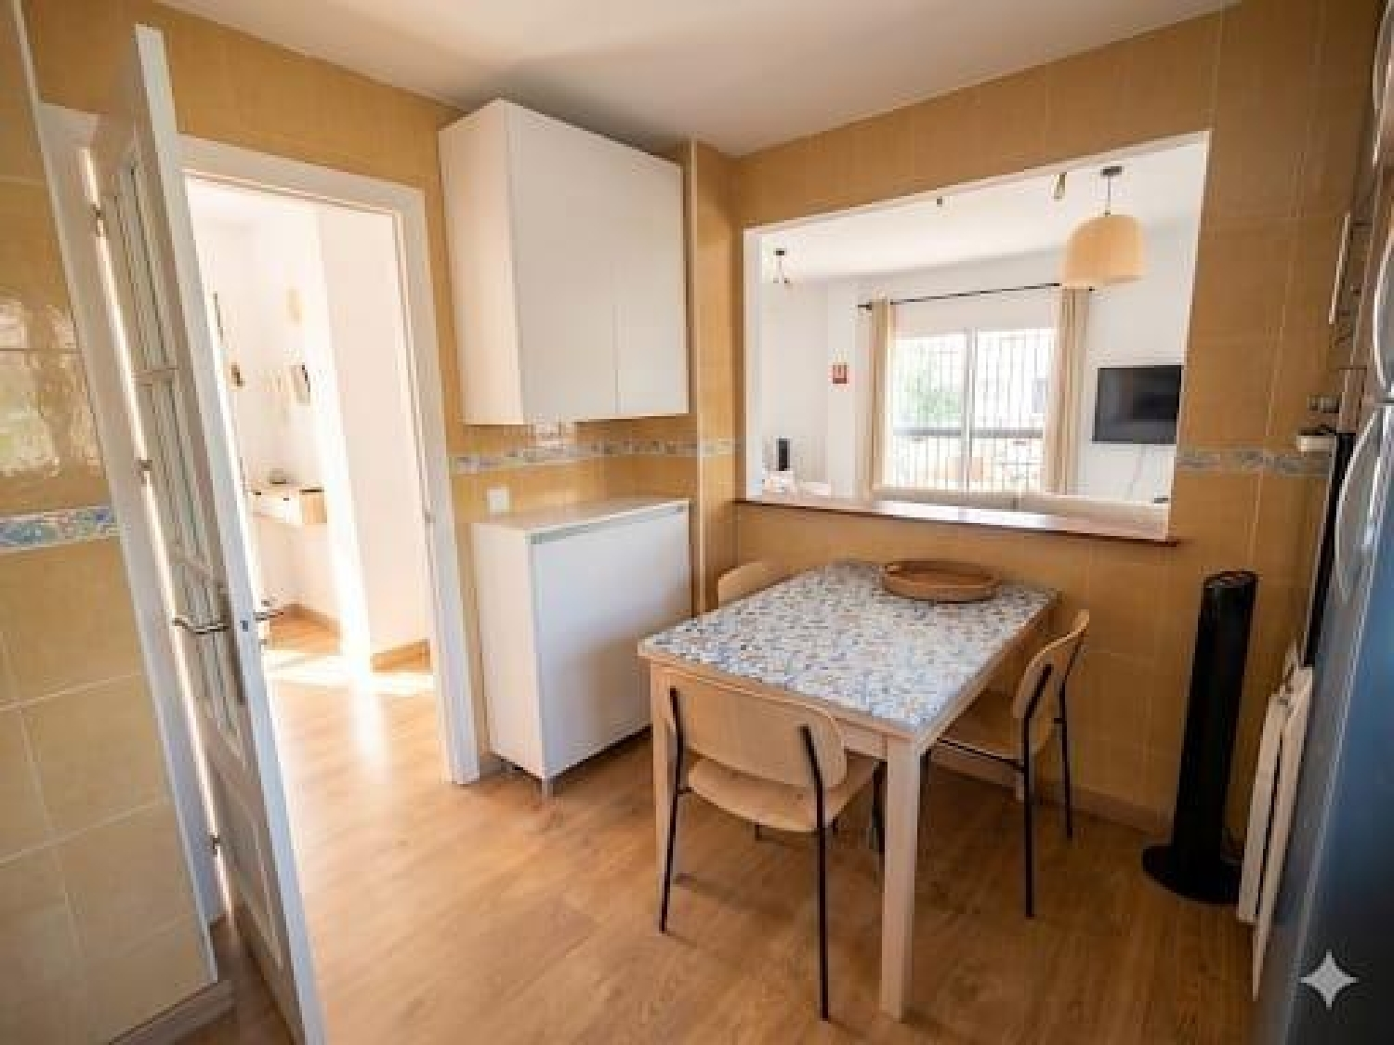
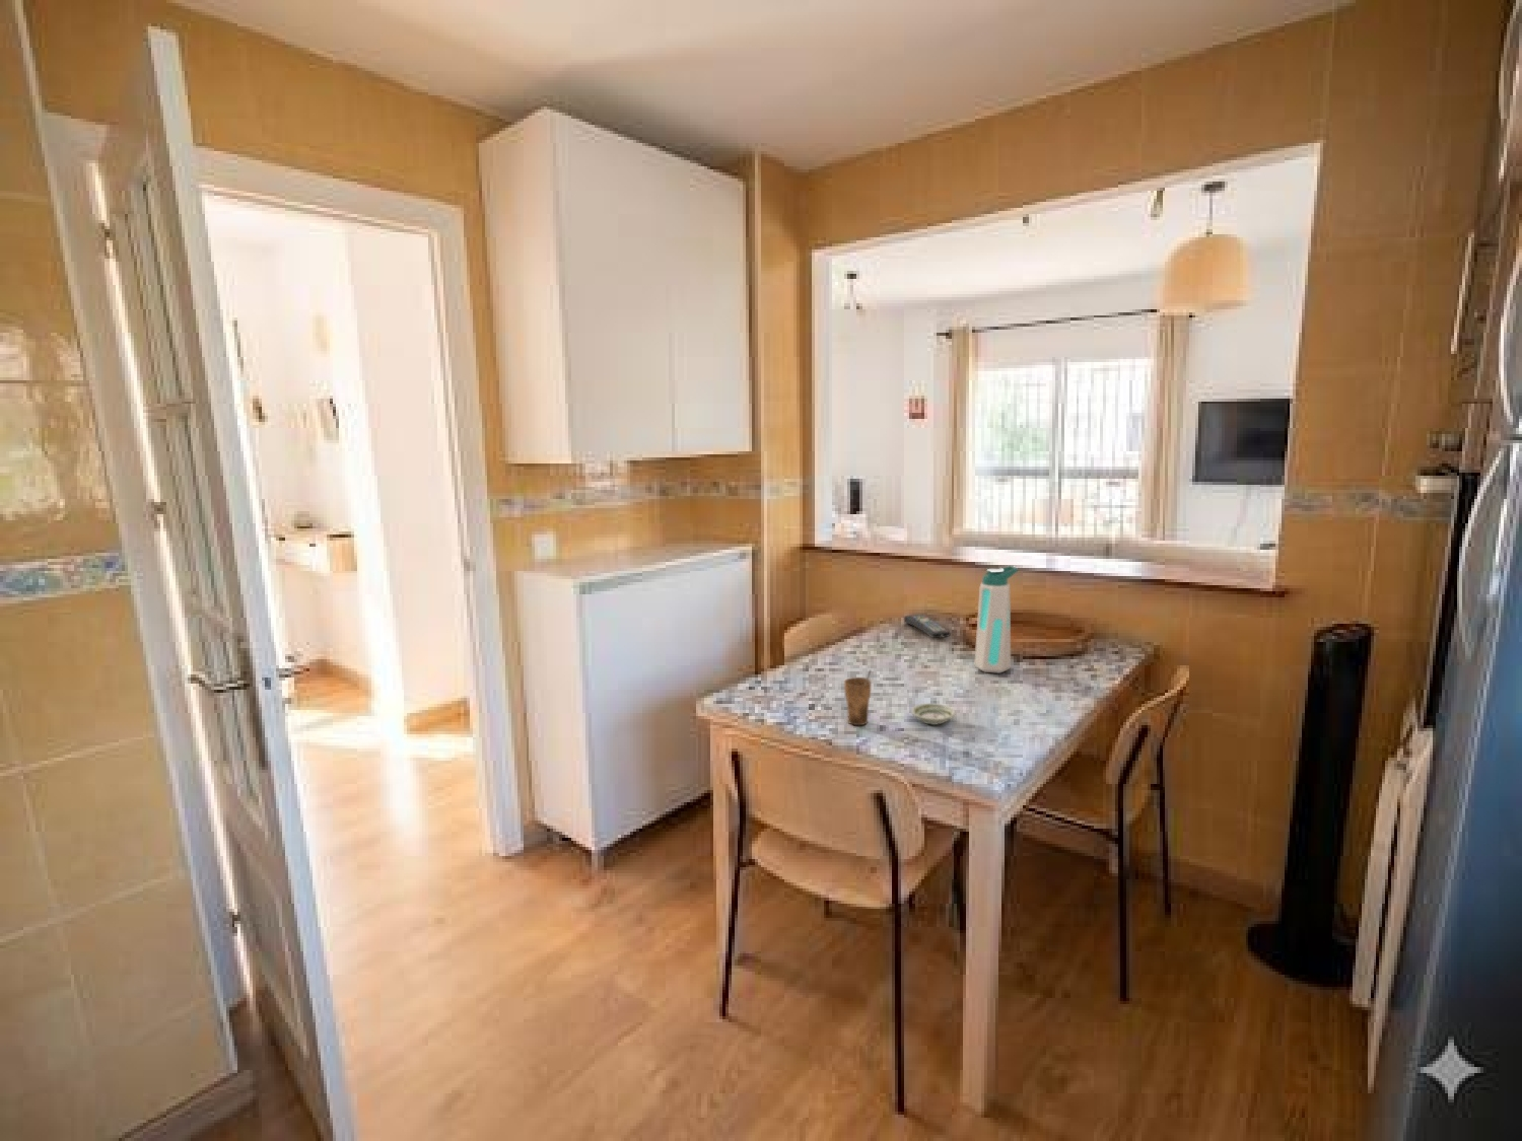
+ saucer (932, 716)
+ water bottle (996, 618)
+ cup (857, 696)
+ remote control (925, 624)
